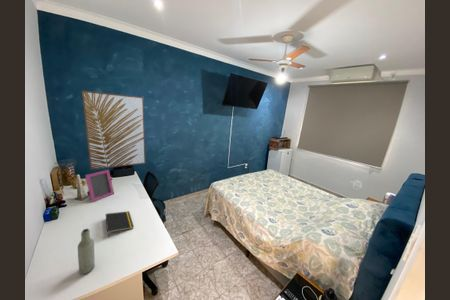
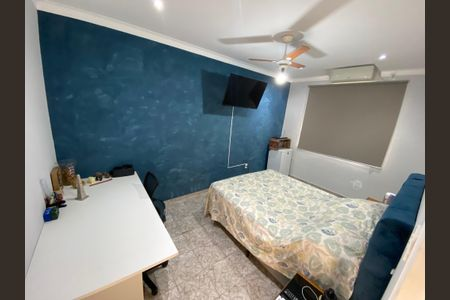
- picture frame (99, 184)
- notepad (119, 220)
- bottle (85, 250)
- wall art (117, 131)
